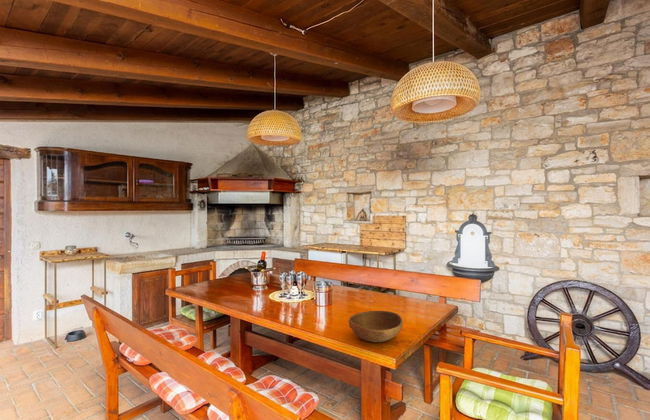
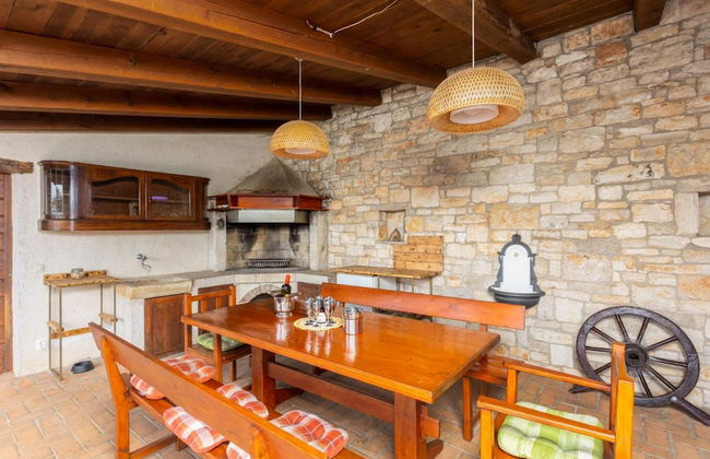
- bowl (375, 327)
